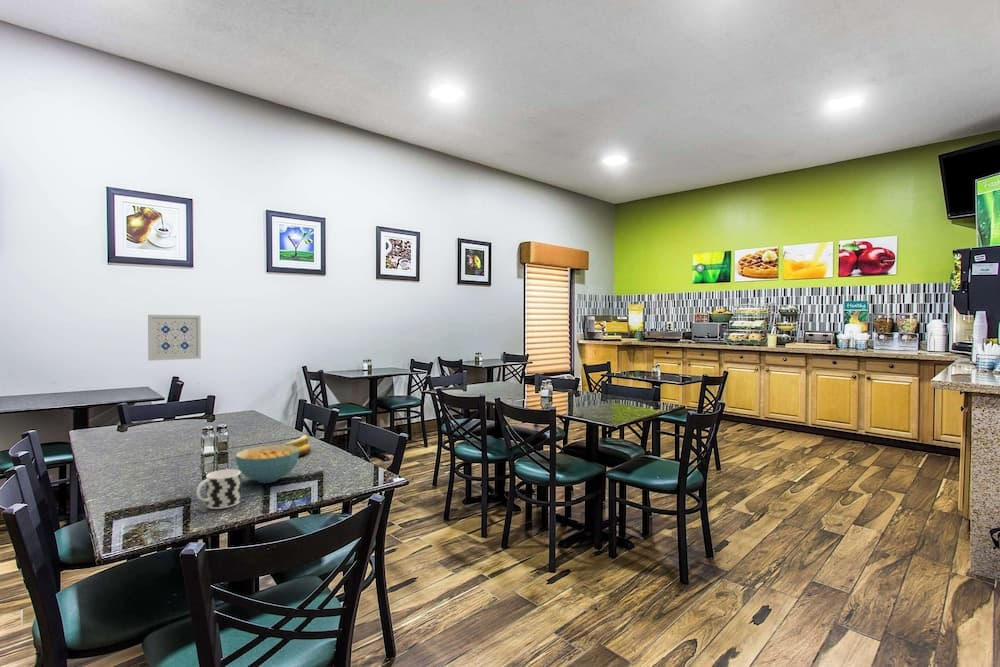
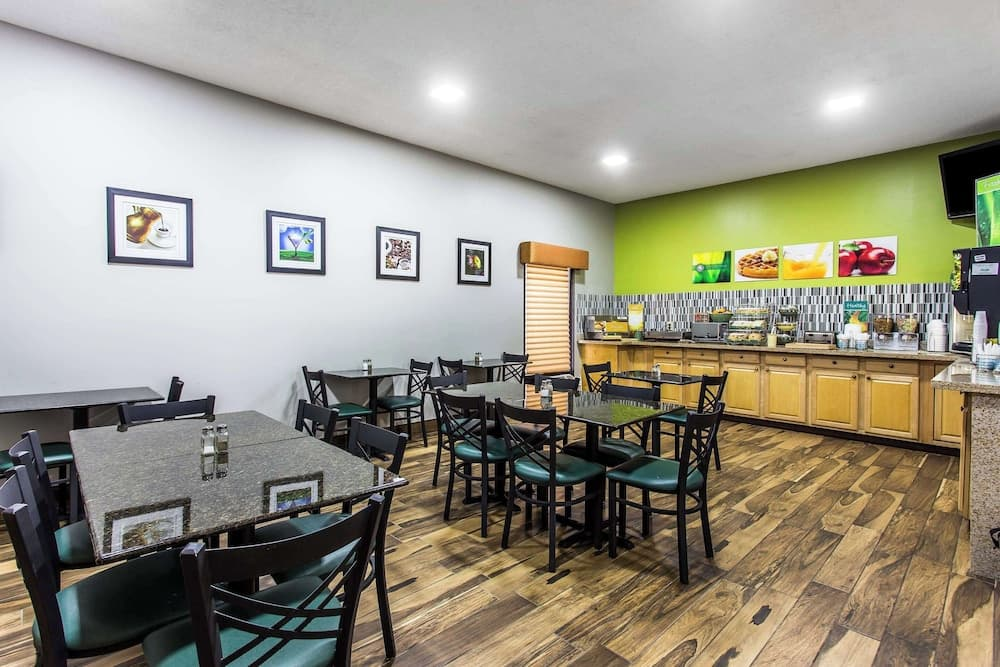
- cup (218, 490)
- cereal bowl (268, 466)
- wall art (175, 337)
- banana (290, 444)
